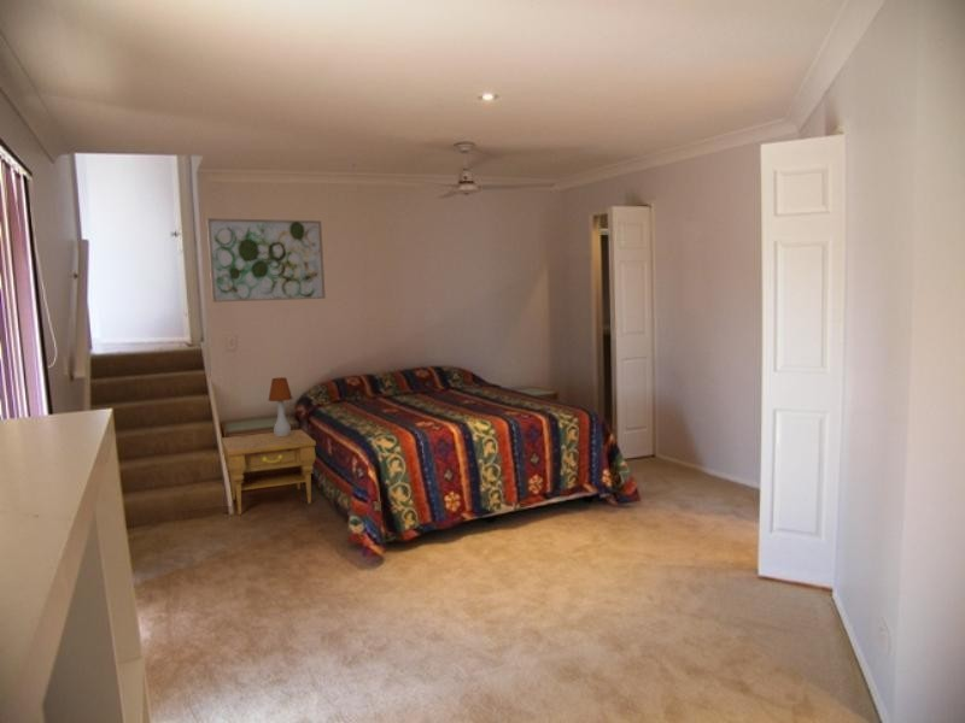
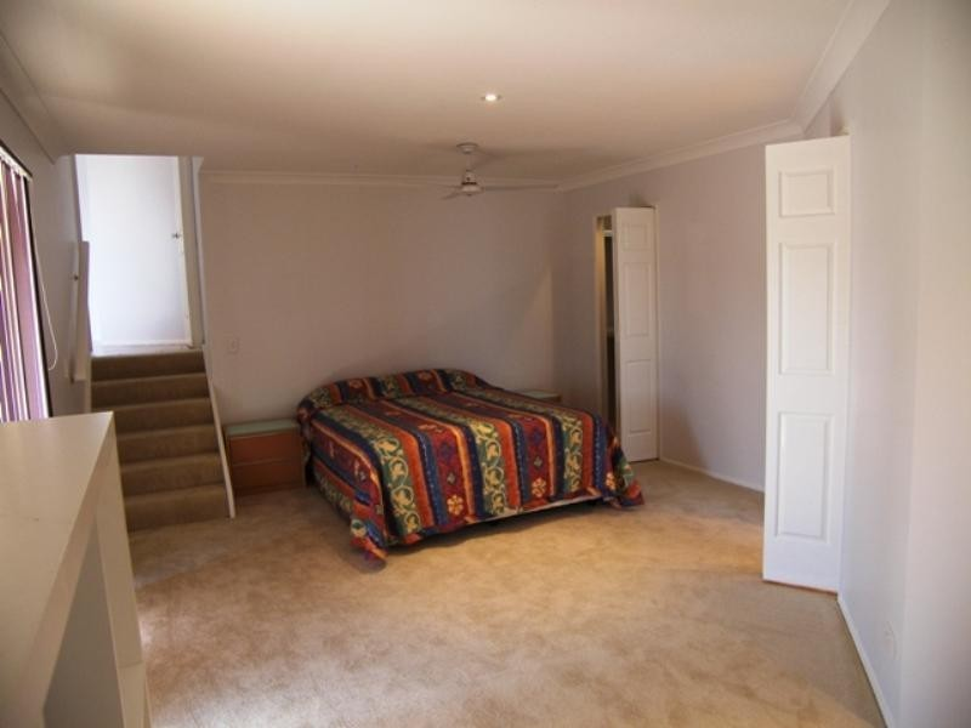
- table lamp (280, 406)
- nightstand (269, 470)
- wall art (268, 259)
